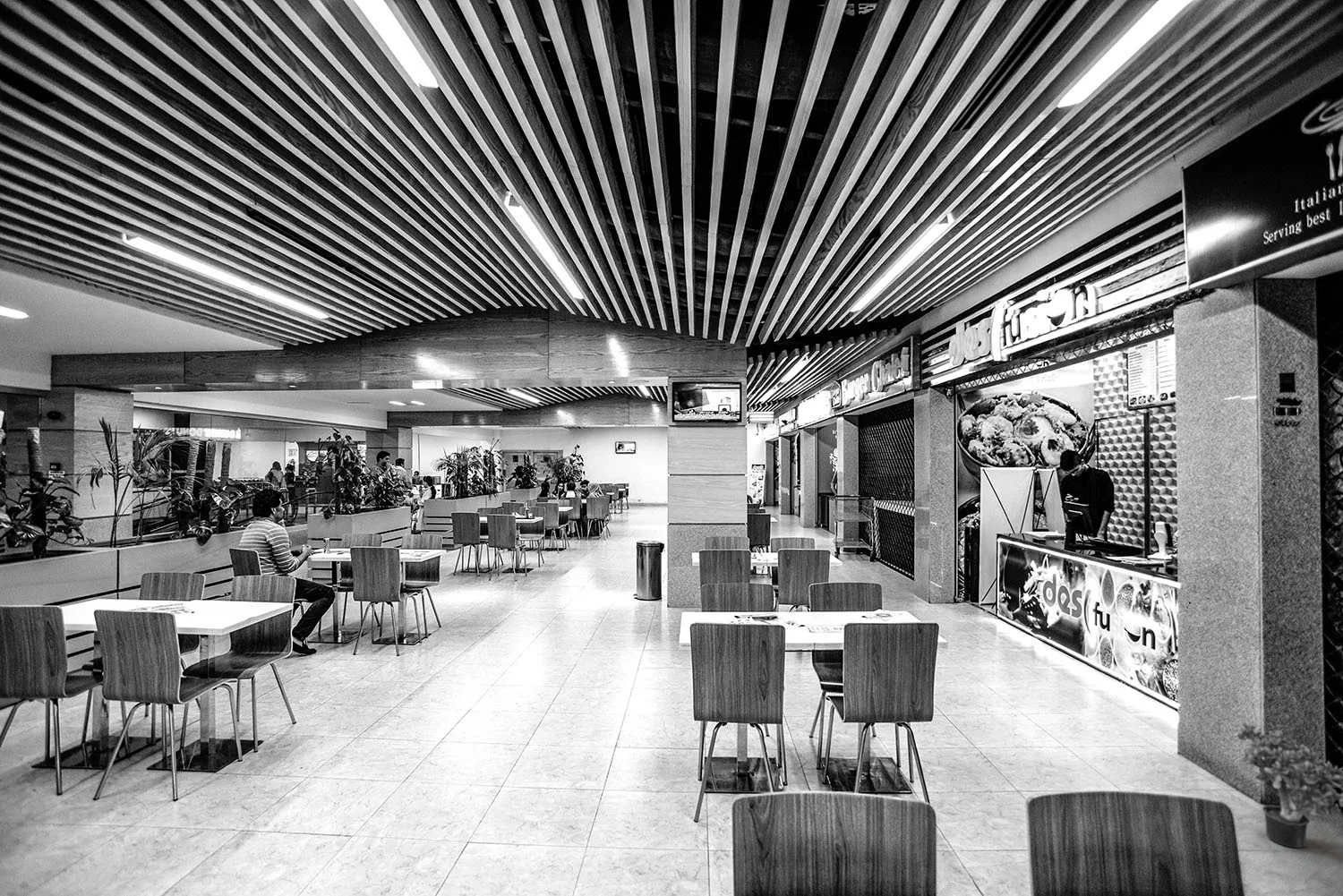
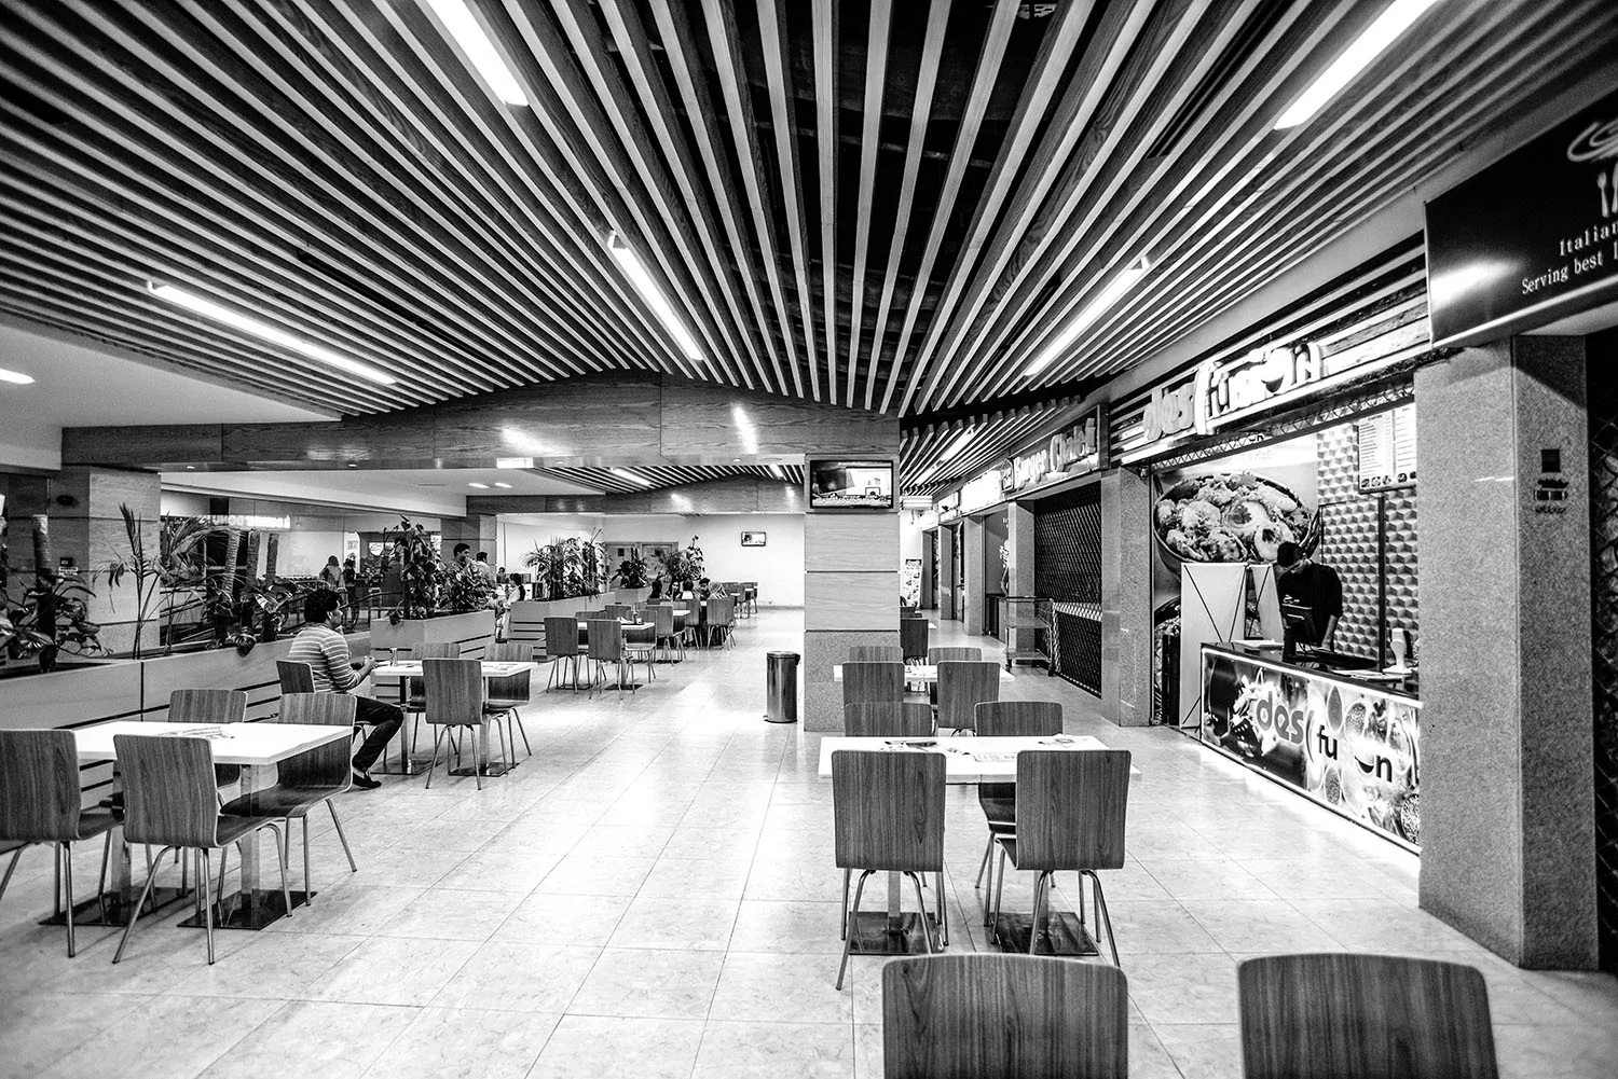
- potted plant (1281, 787)
